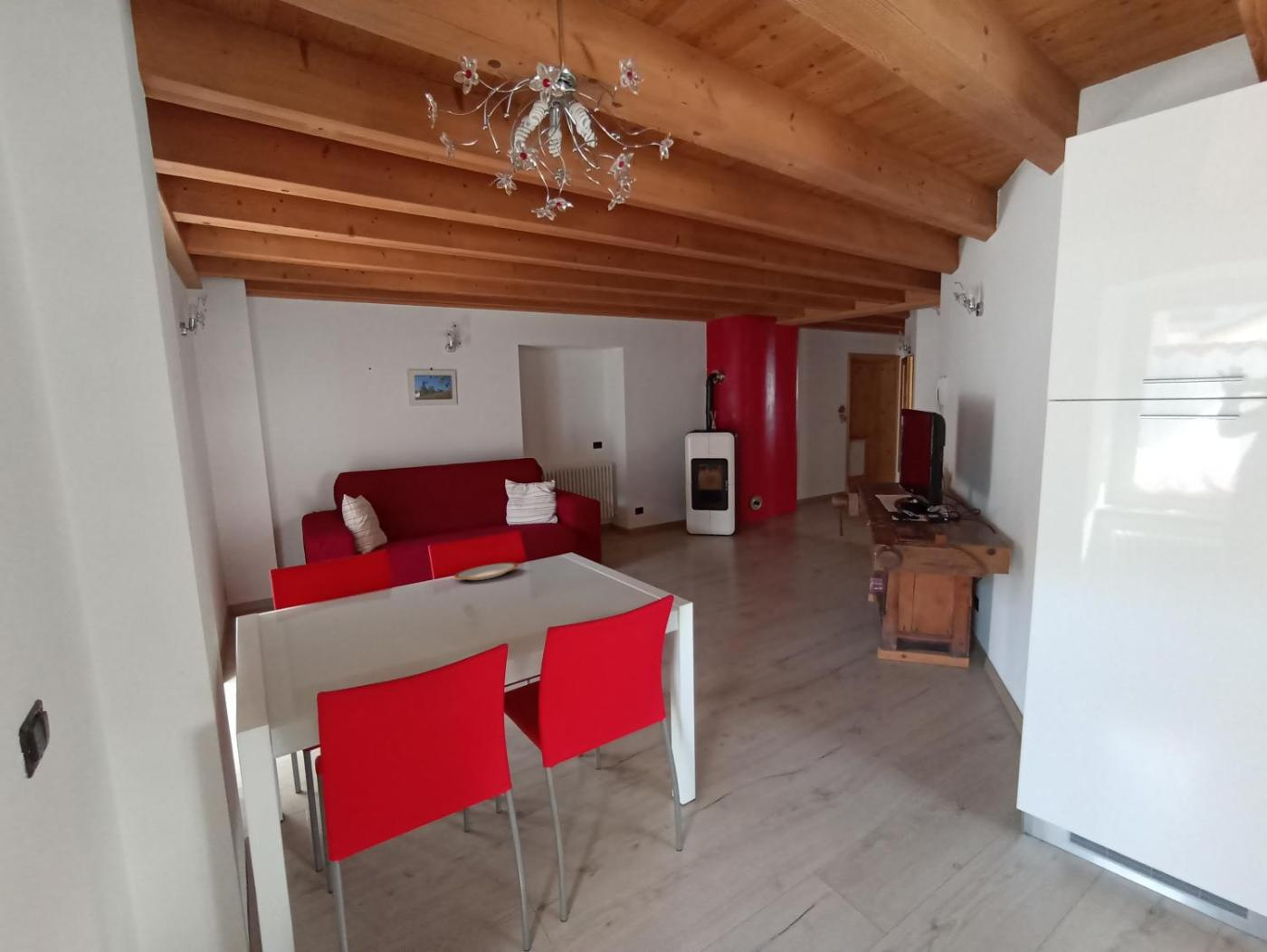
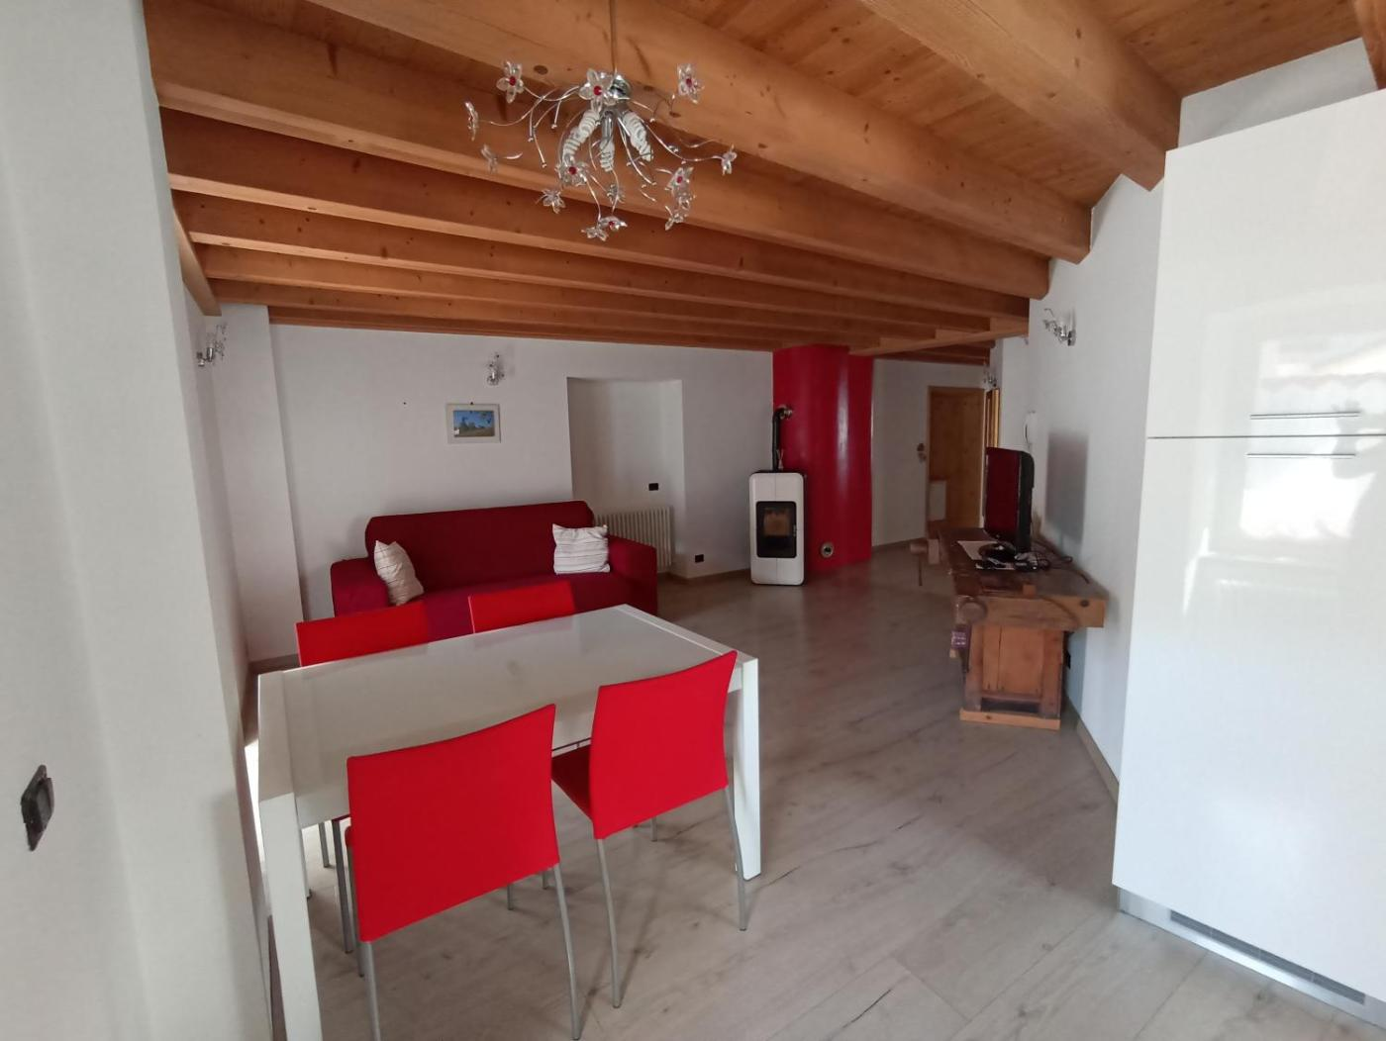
- plate (487, 573)
